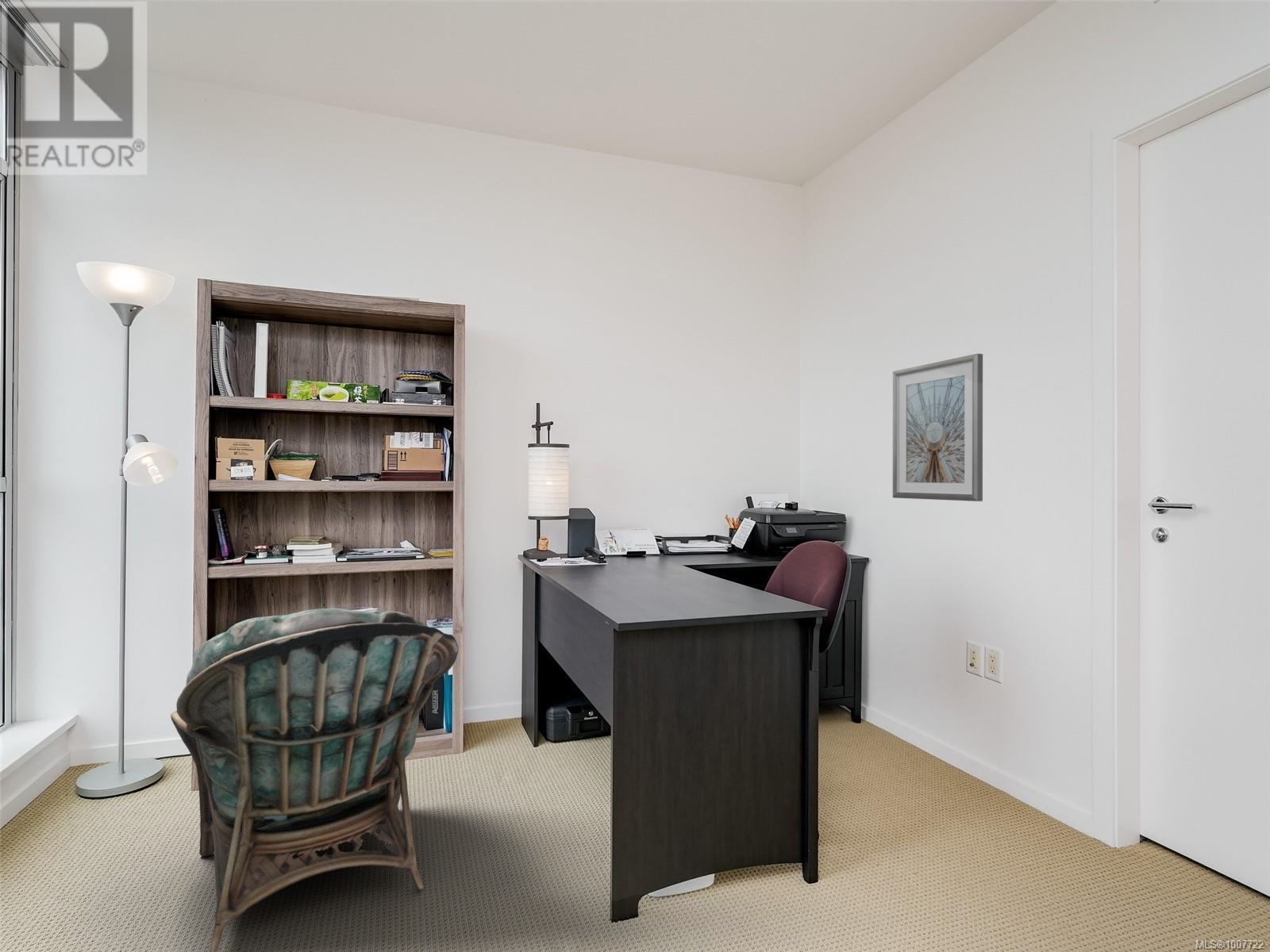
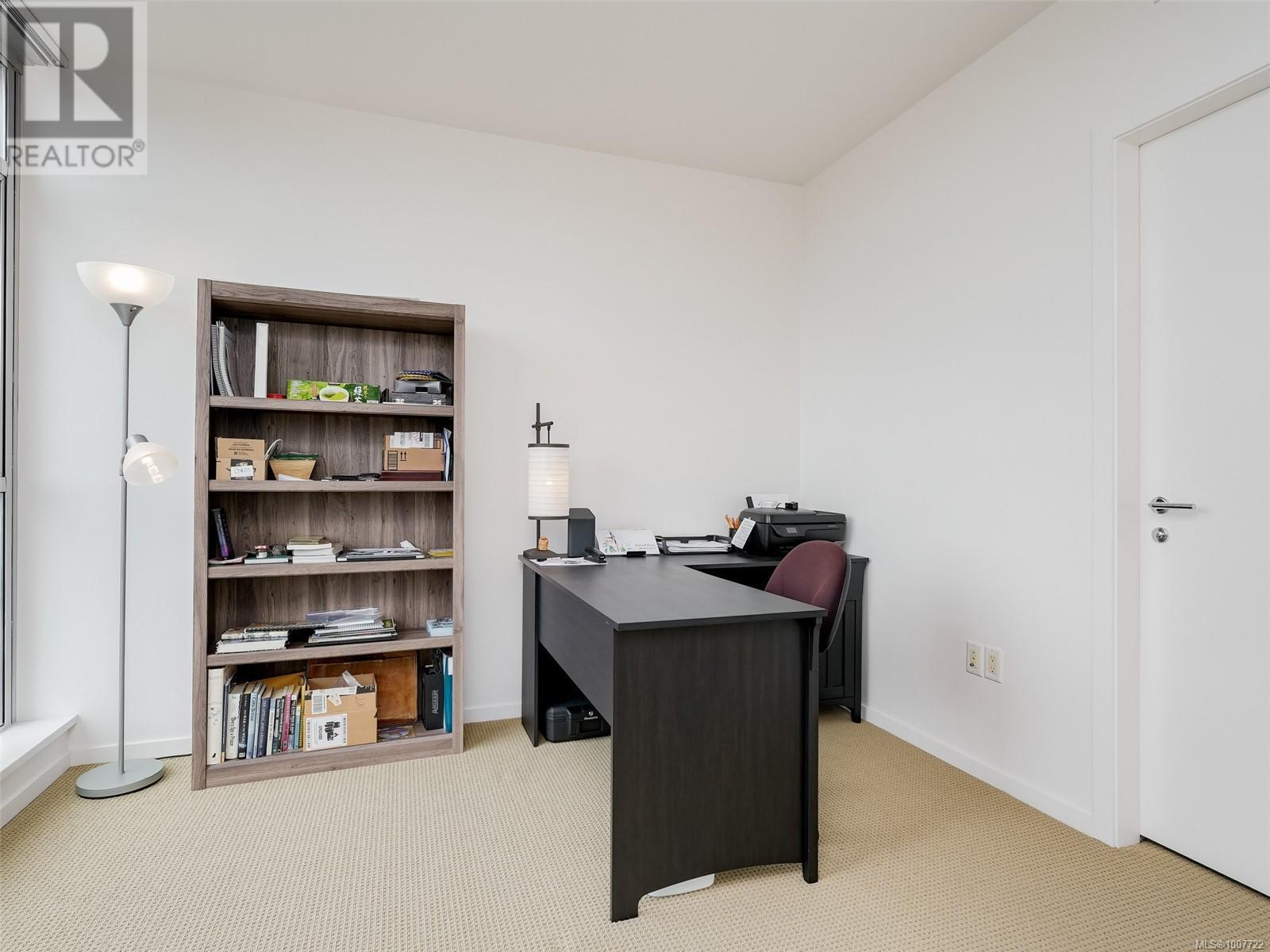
- armchair (316, 734)
- picture frame (933, 431)
